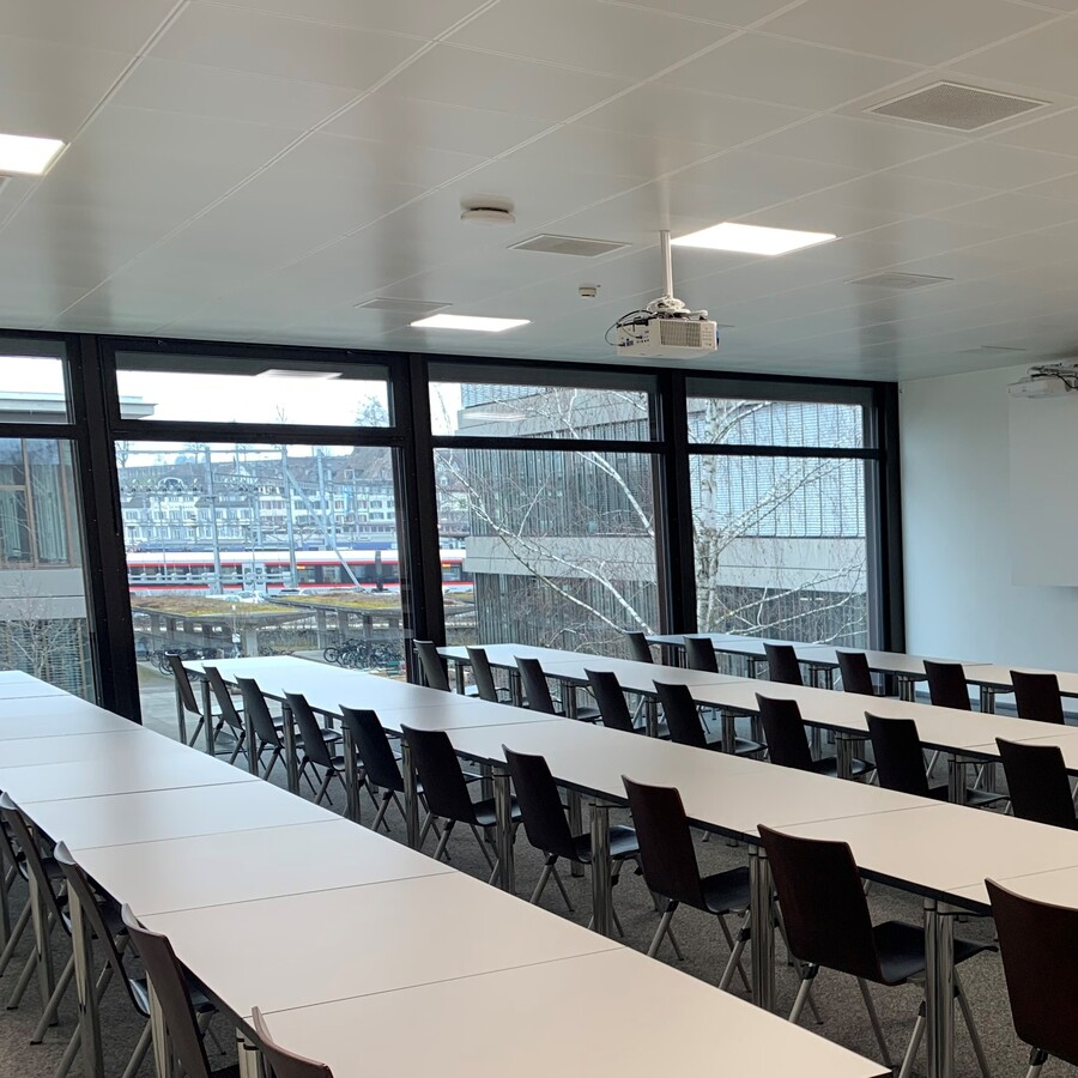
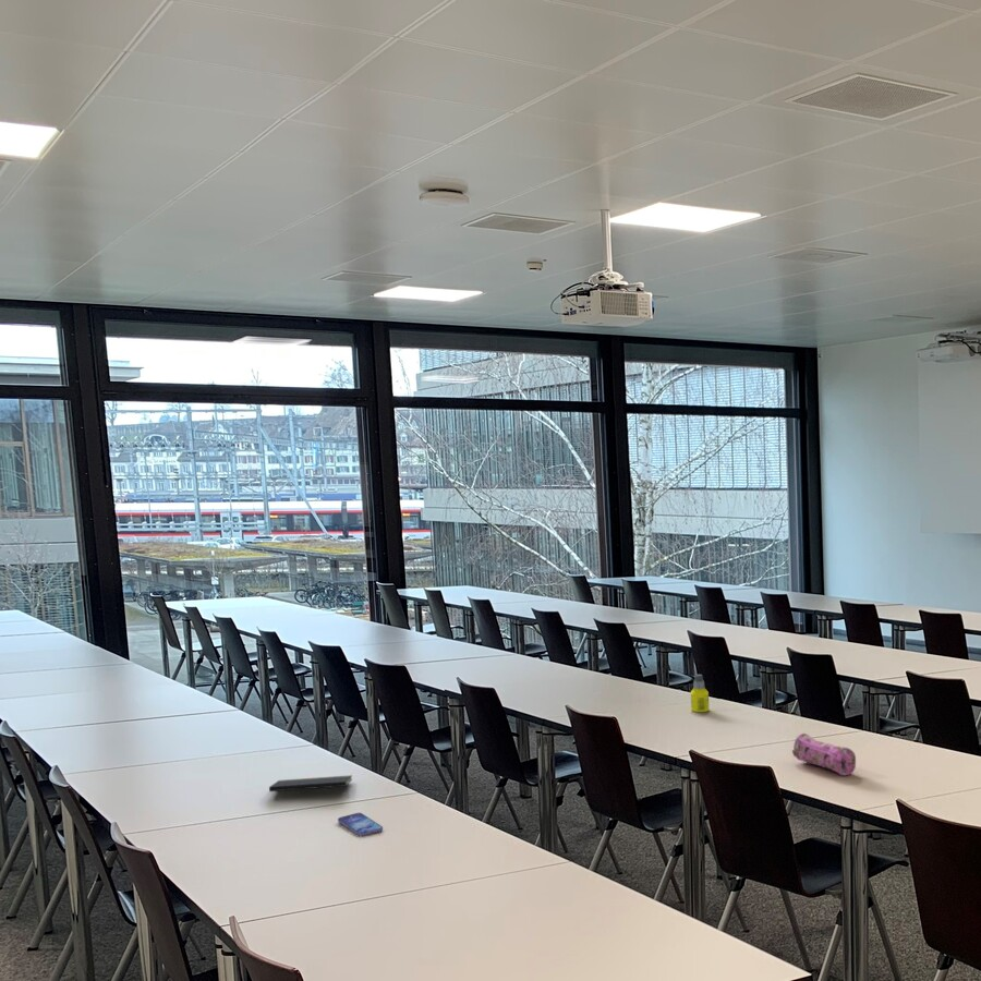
+ smartphone (360, 824)
+ notepad (312, 783)
+ bottle (699, 692)
+ pencil case (823, 753)
